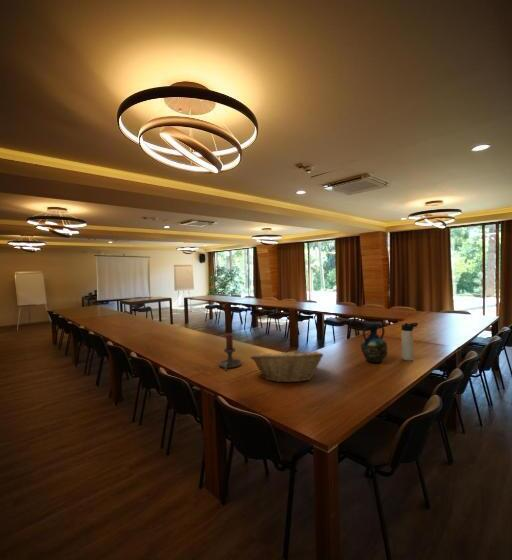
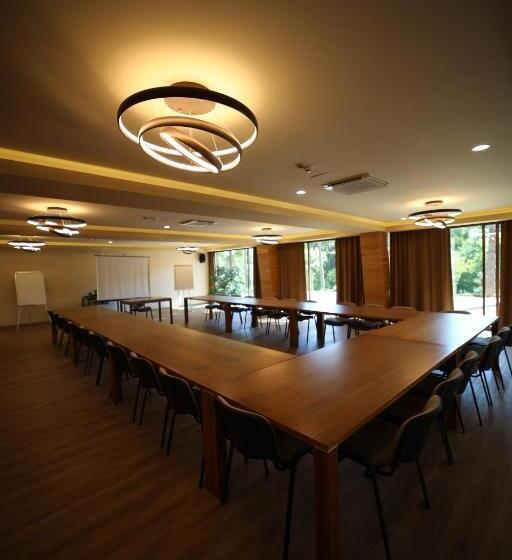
- vase (373, 341)
- candle holder (228, 350)
- thermos bottle (410, 341)
- fruit basket (286, 361)
